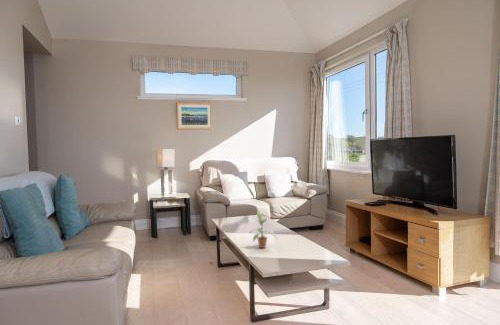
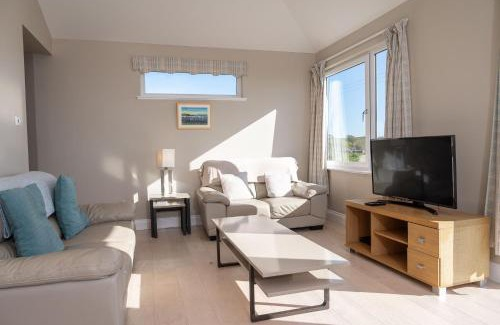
- potted plant (261, 229)
